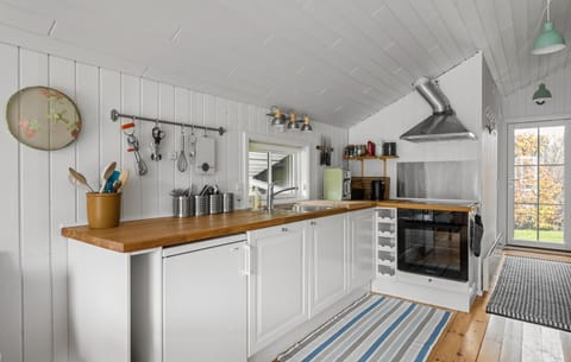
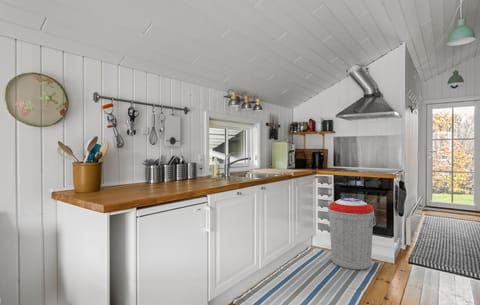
+ trash can (350, 230)
